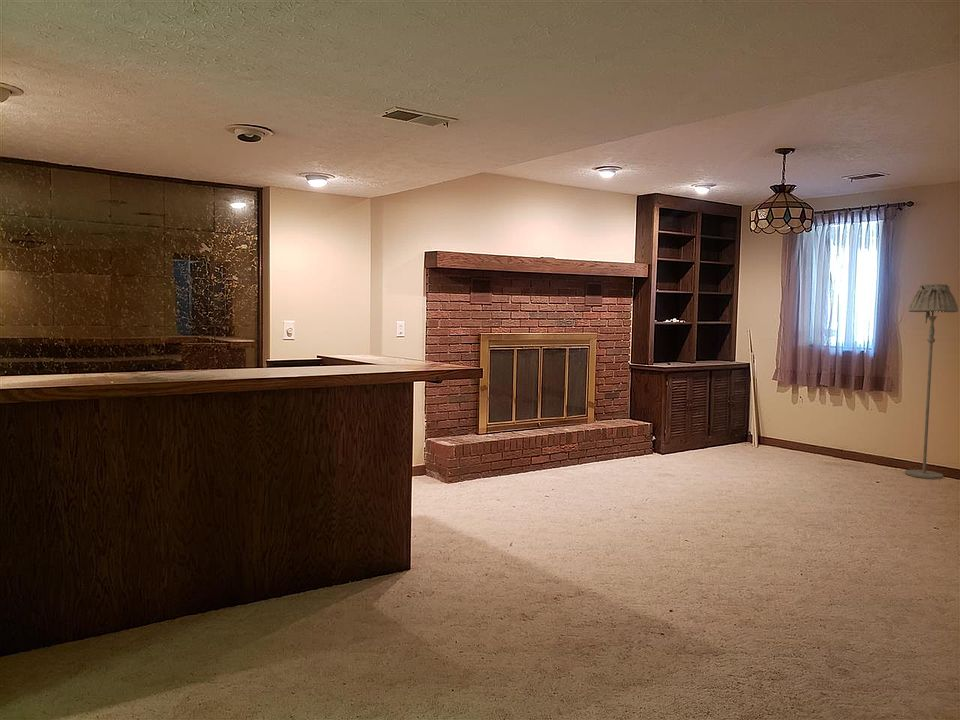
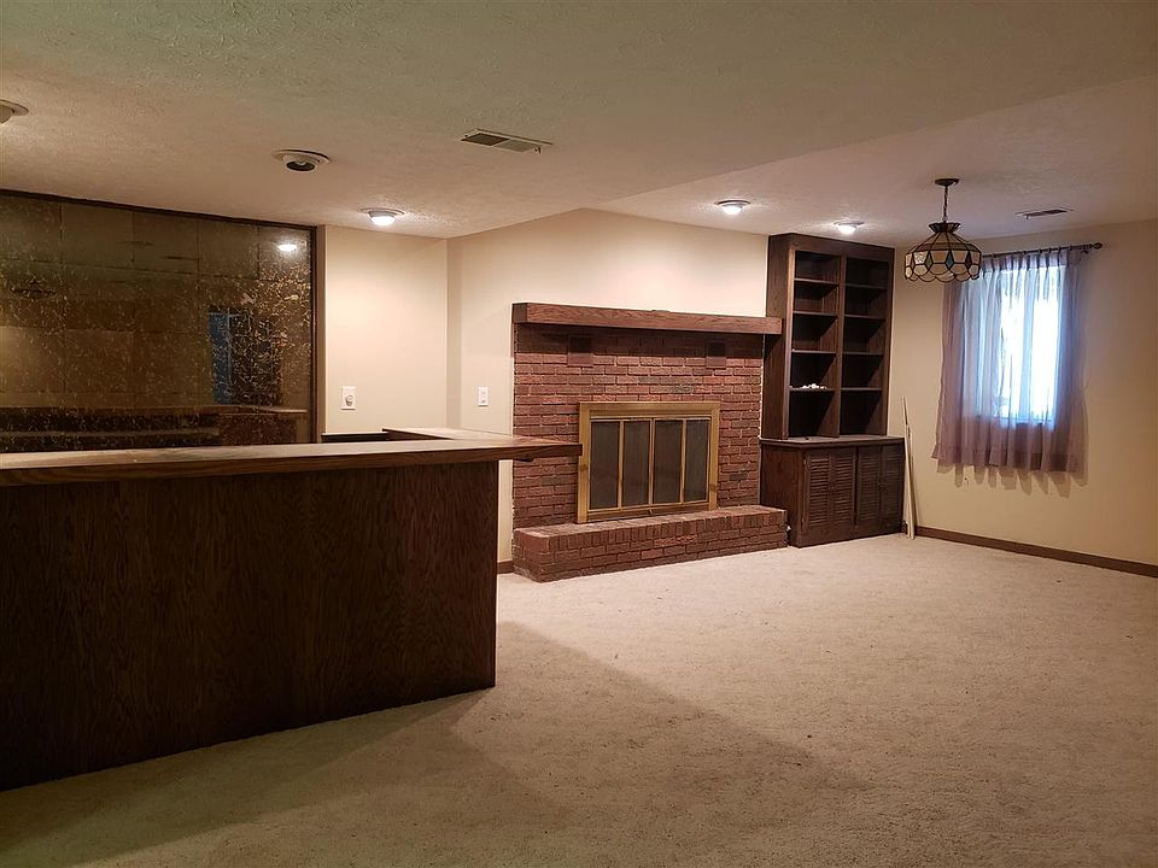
- floor lamp (928, 380)
